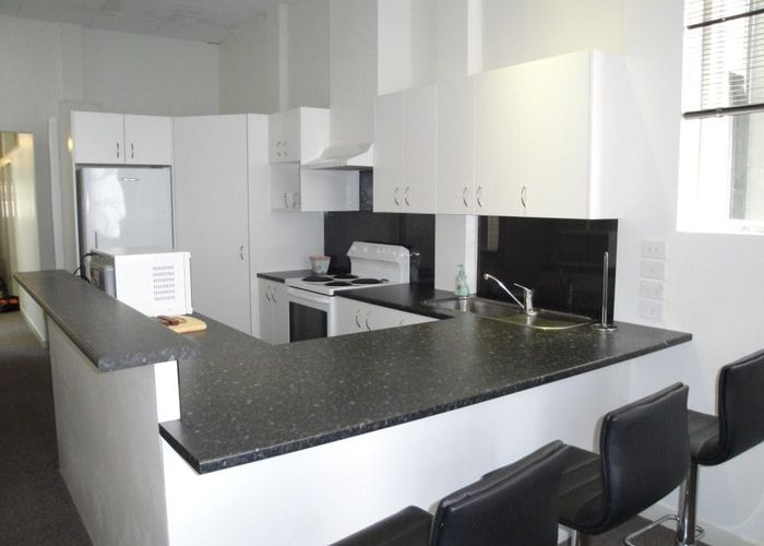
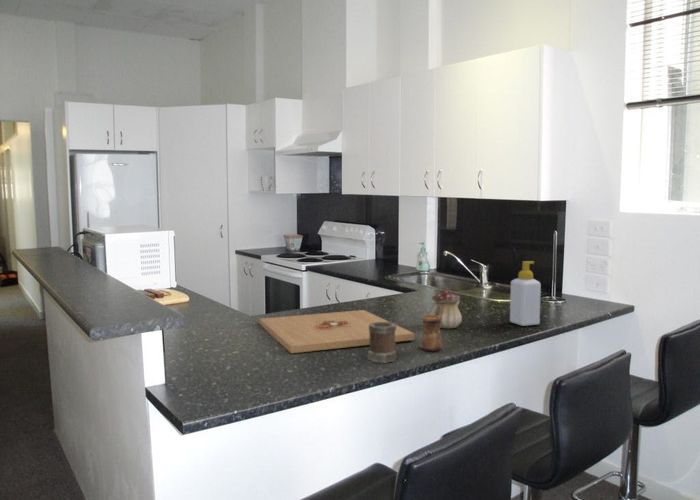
+ cup (431, 333)
+ soap bottle (525, 292)
+ teapot (444, 306)
+ mug (384, 340)
+ platter (332, 326)
